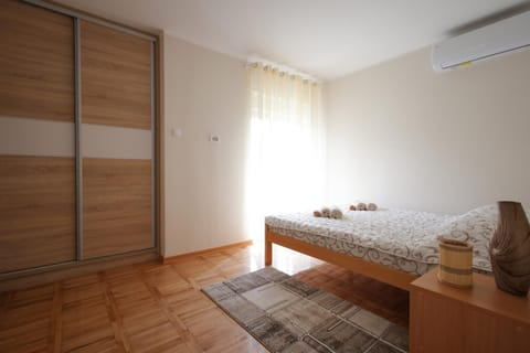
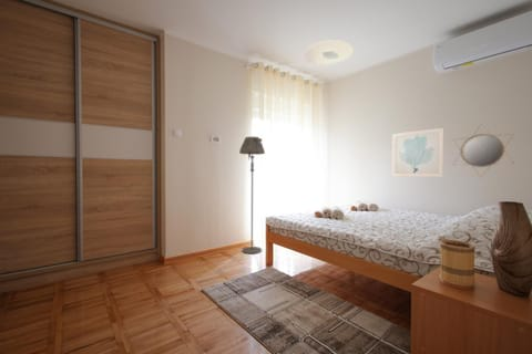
+ wall art (416, 154)
+ home mirror (481, 150)
+ ceiling light (327, 51)
+ floor lamp (252, 194)
